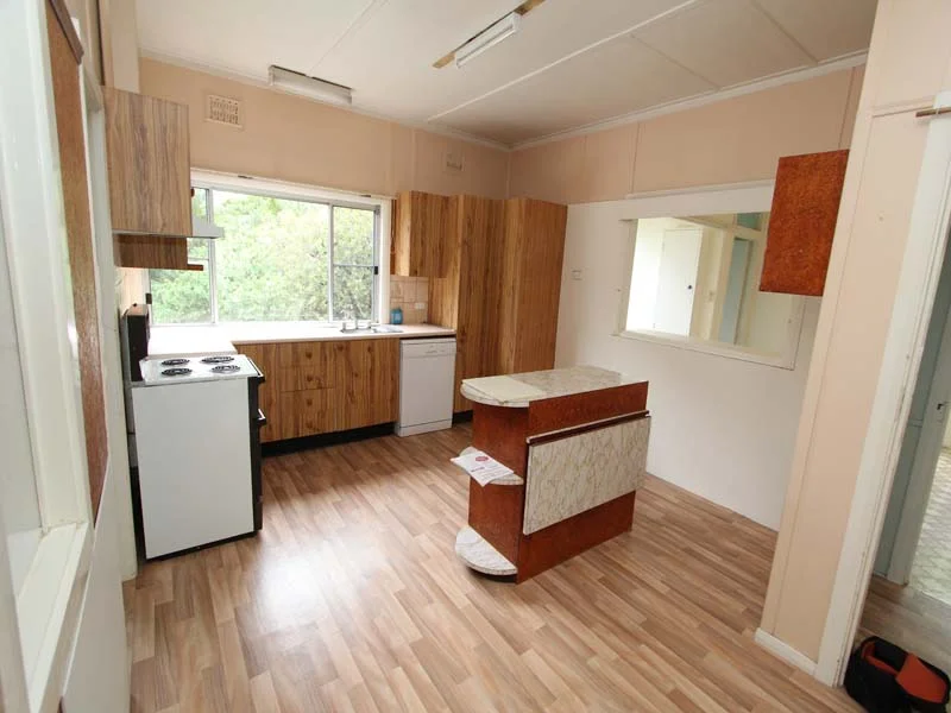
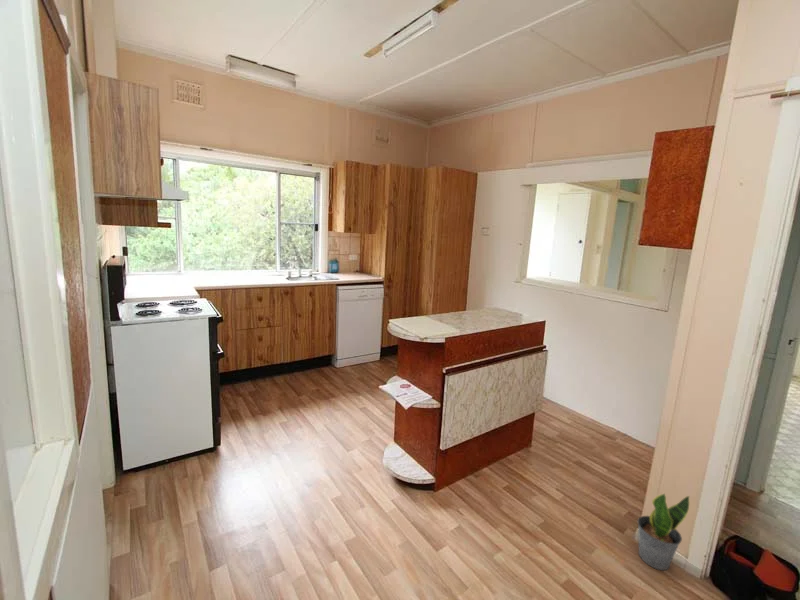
+ potted plant (660, 522)
